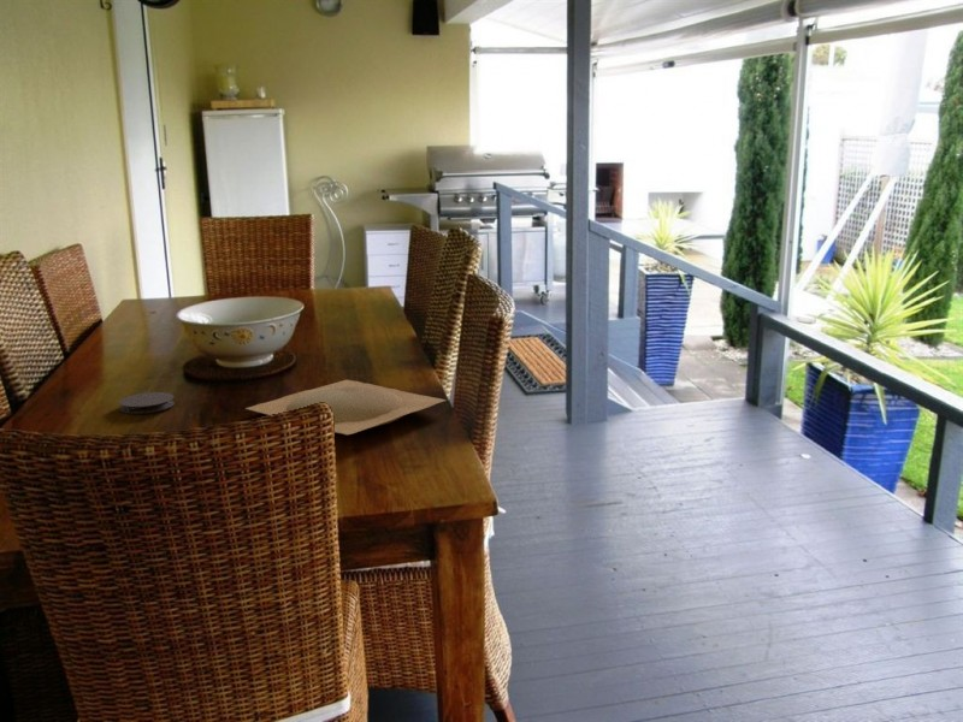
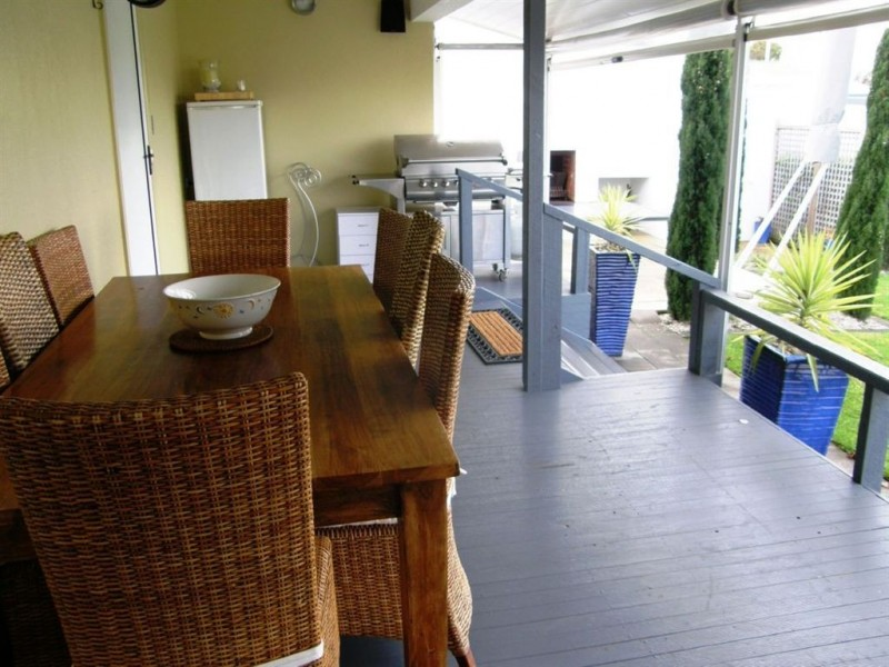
- plate (347, 401)
- coaster (147, 402)
